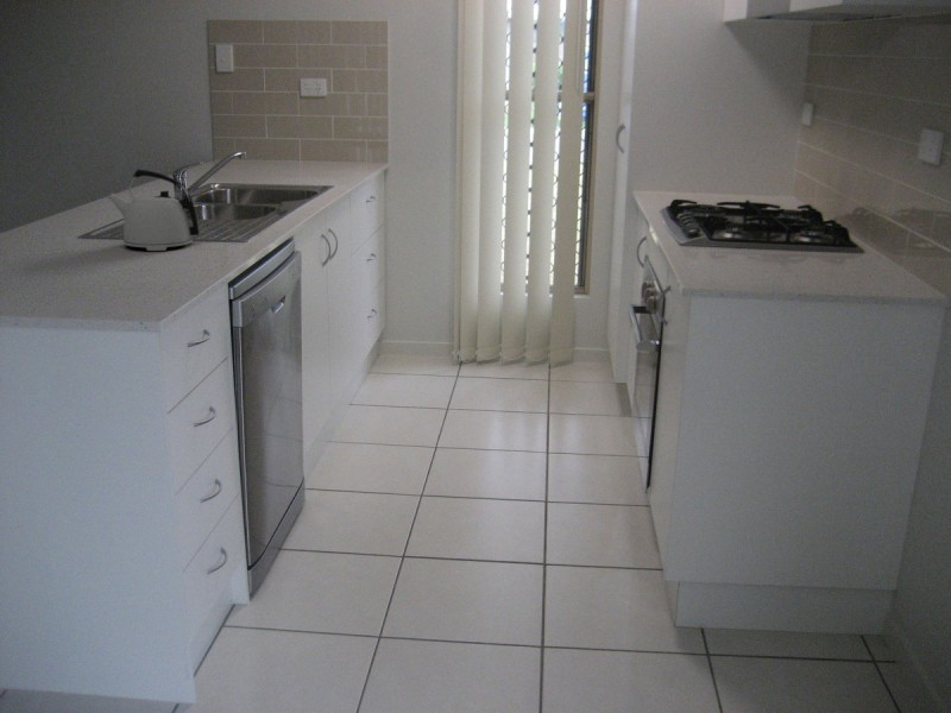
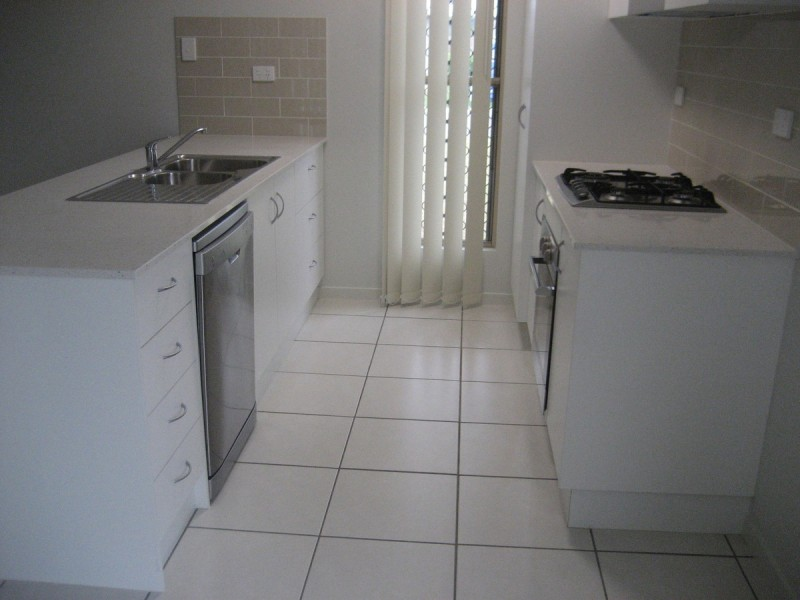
- kettle (153, 207)
